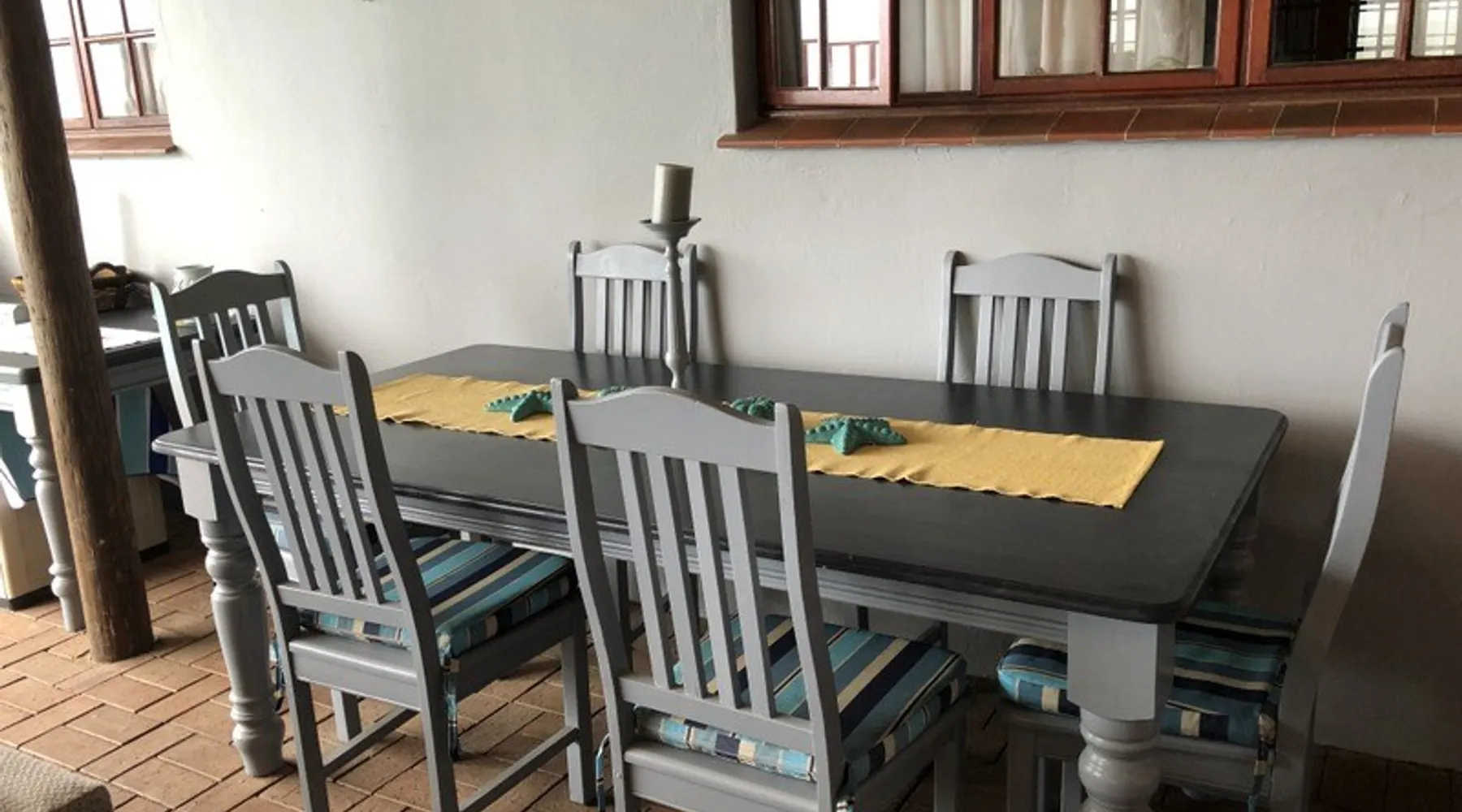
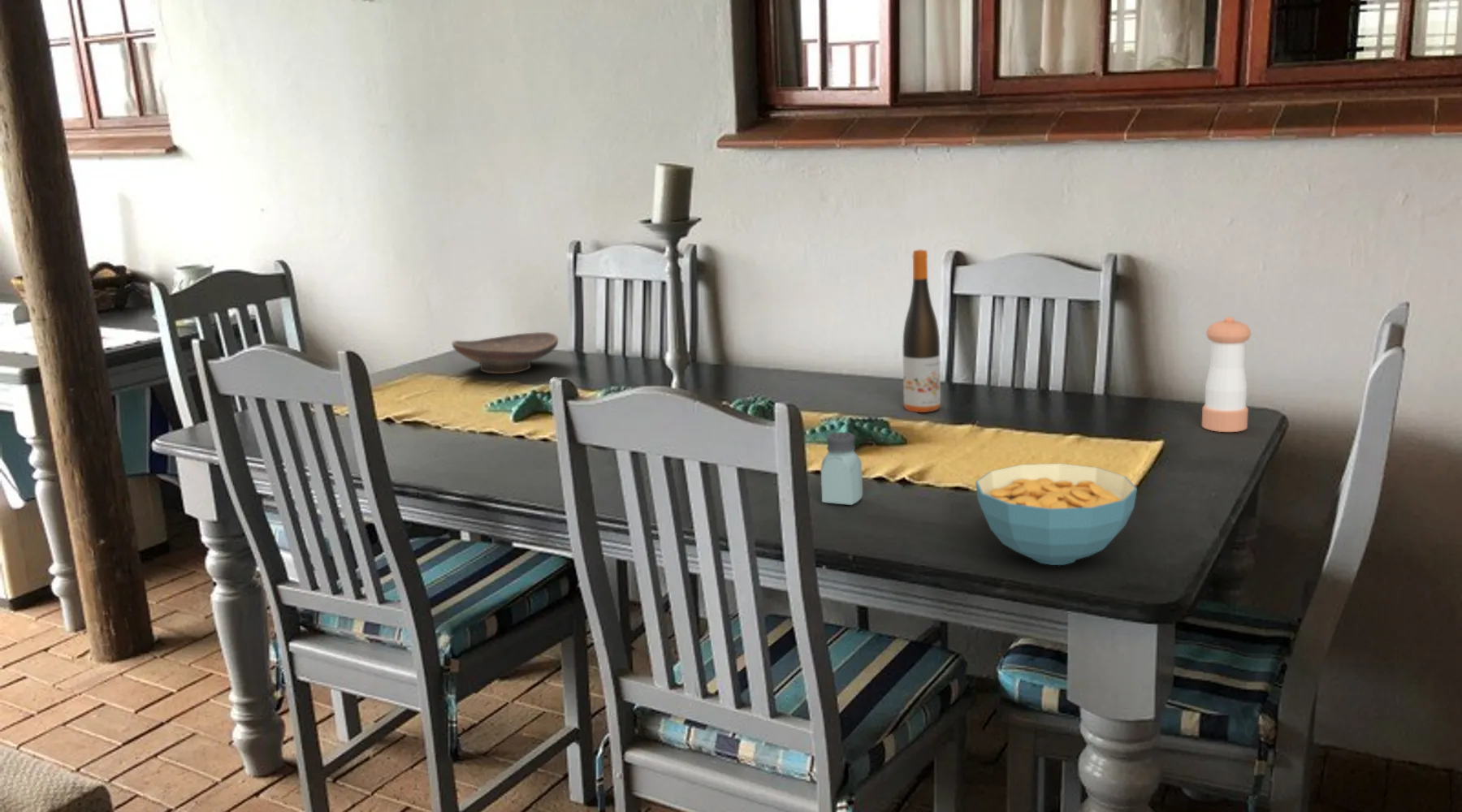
+ cereal bowl (1054, 520)
+ saltshaker (841, 468)
+ wine bottle (921, 330)
+ decorative bowl (506, 352)
+ pepper shaker (1226, 372)
